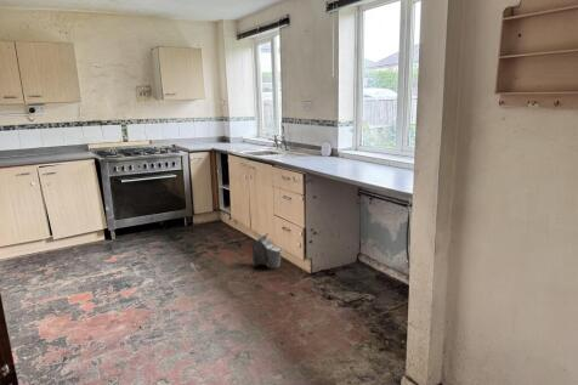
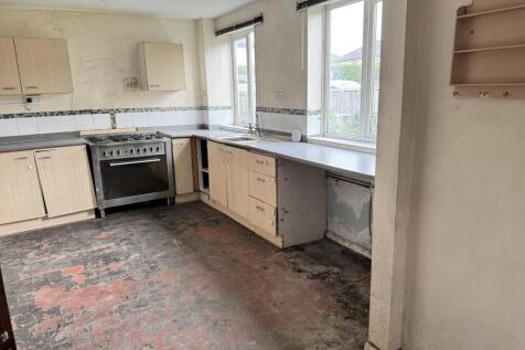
- bucket (267, 248)
